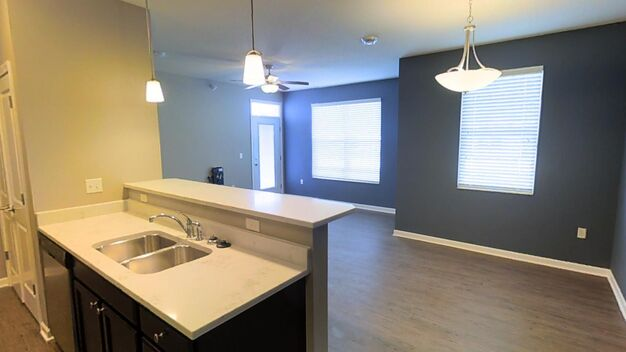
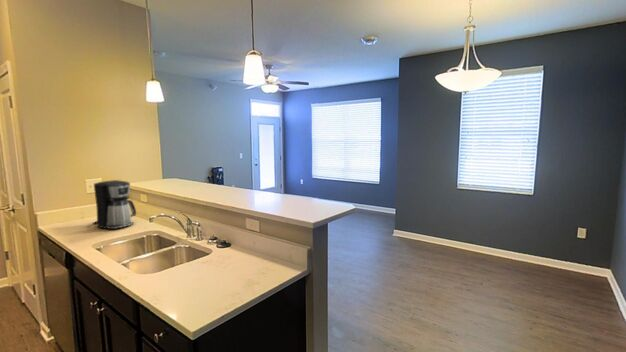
+ coffee maker (115, 202)
